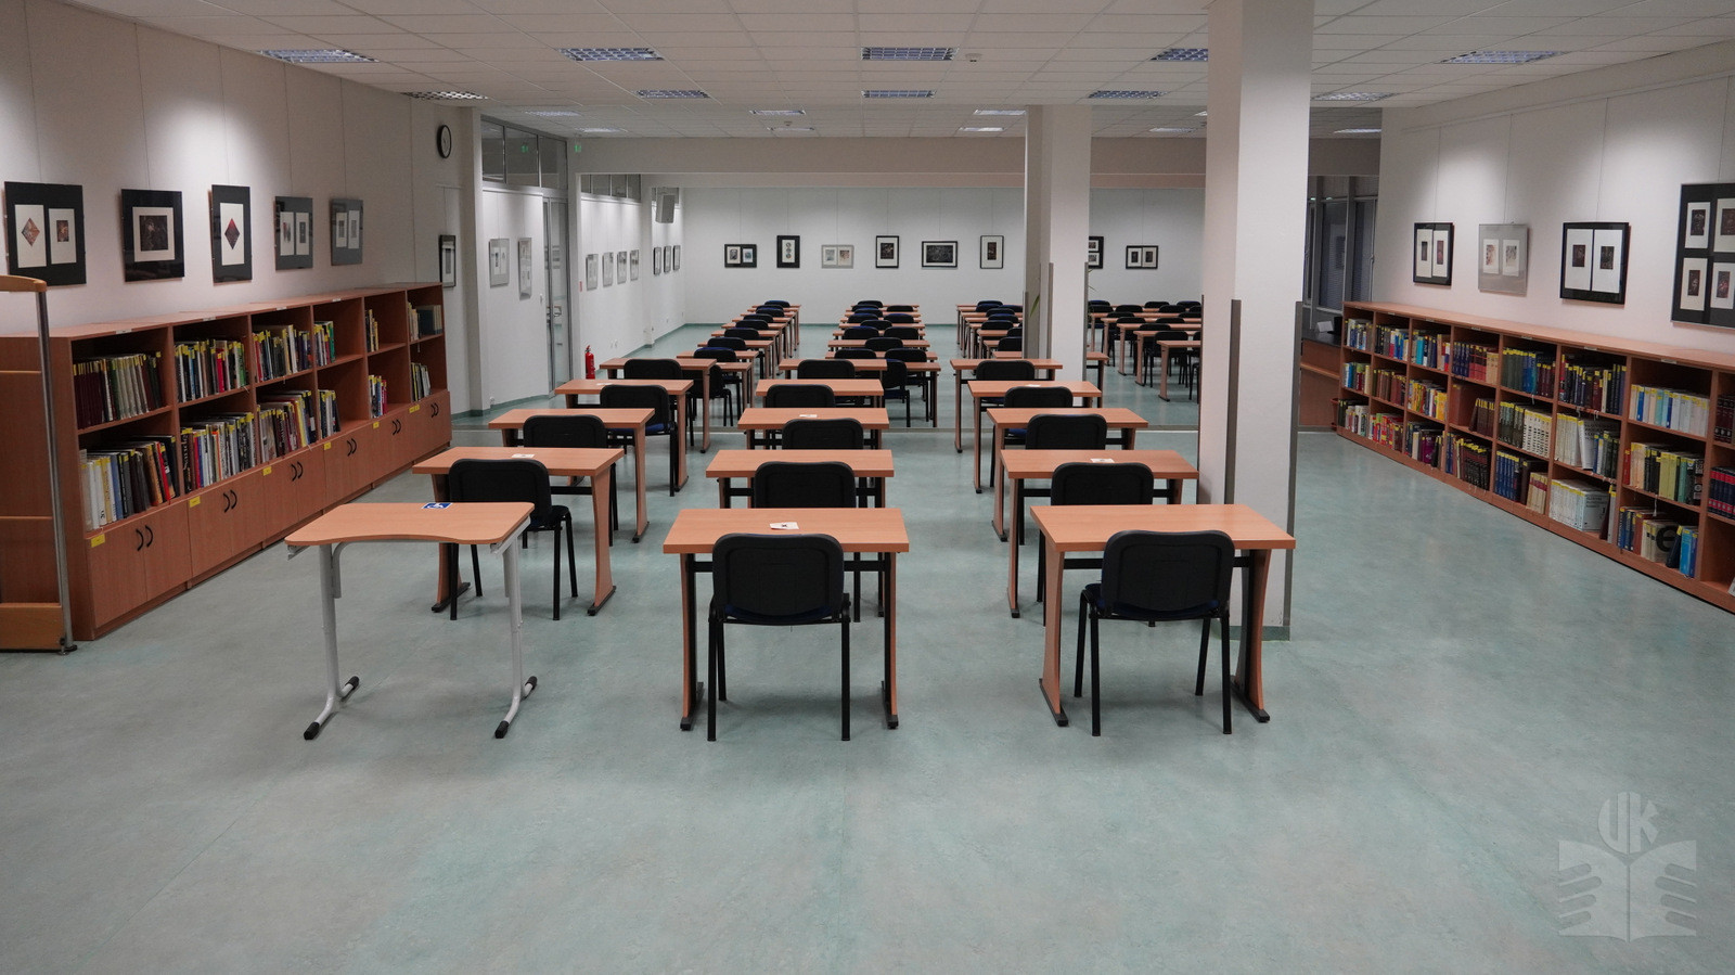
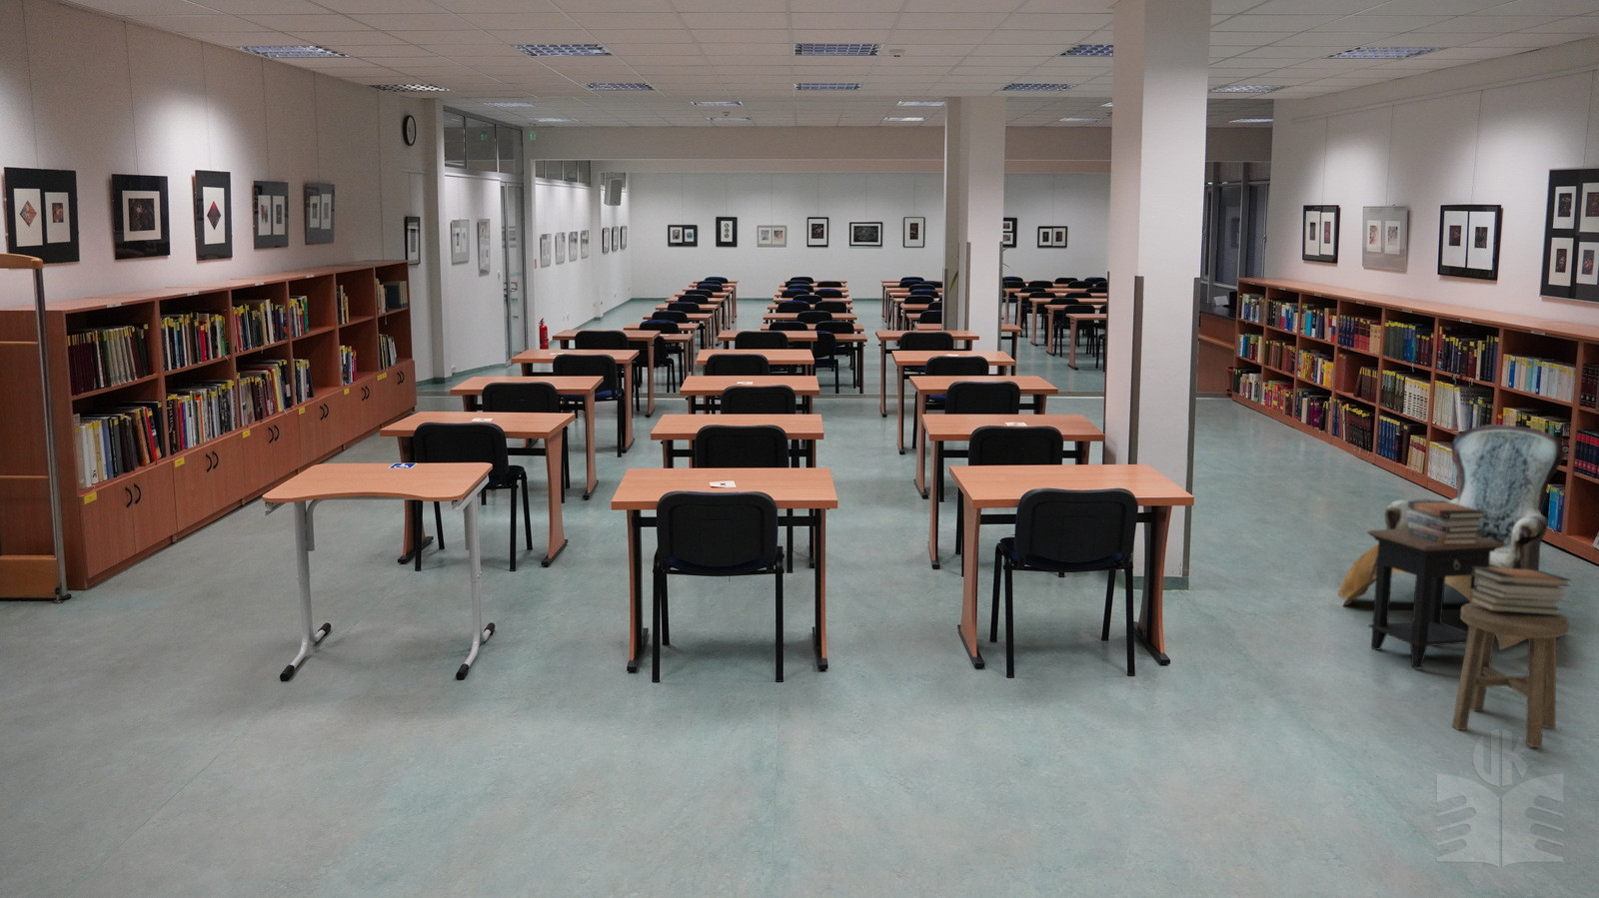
+ book stack (1443, 521)
+ book stack (1517, 593)
+ armchair (1478, 521)
+ side table (1429, 596)
+ stool (1506, 675)
